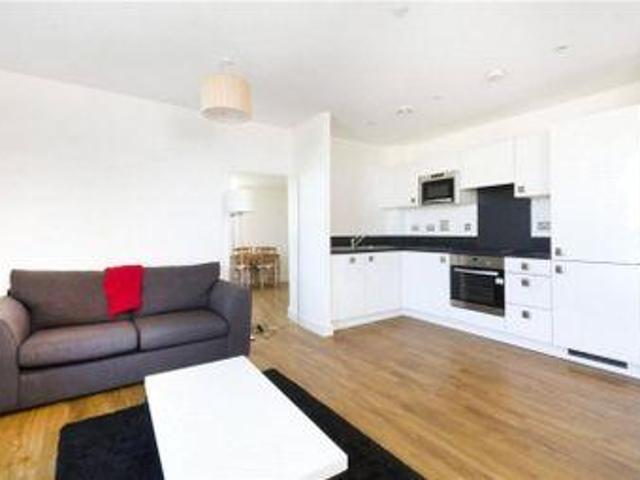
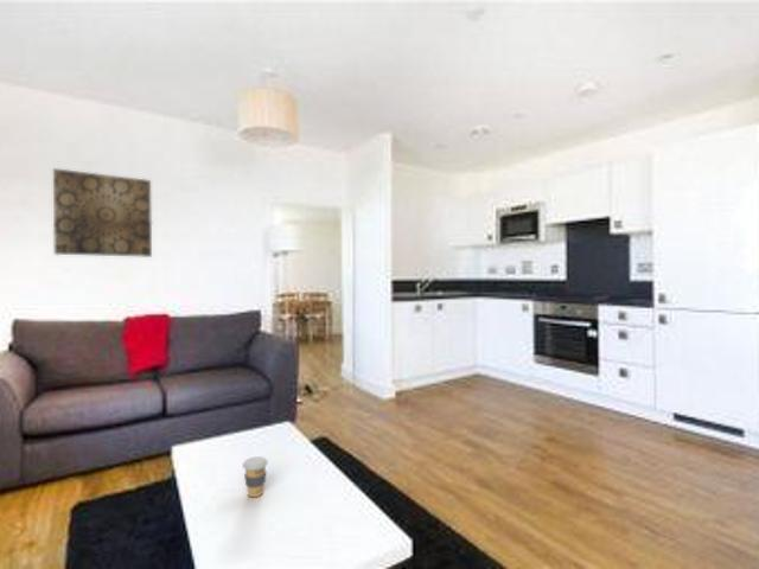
+ coffee cup (255, 477)
+ wall art (104, 215)
